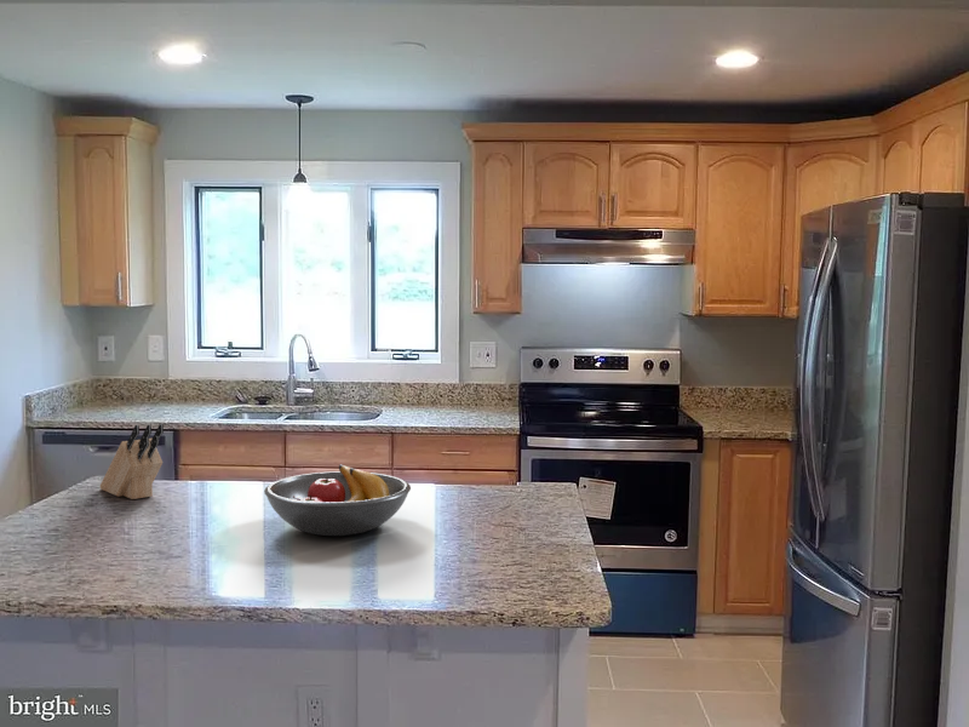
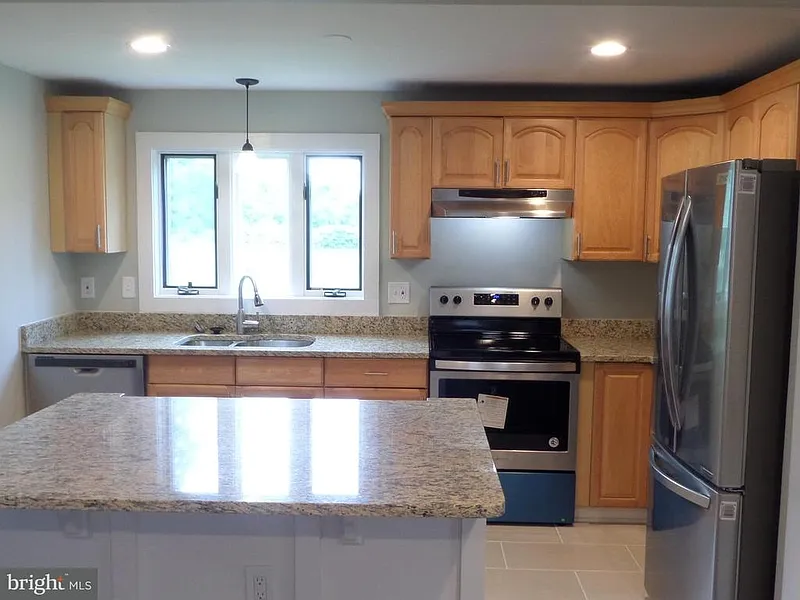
- knife block (132, 457)
- fruit bowl (338, 502)
